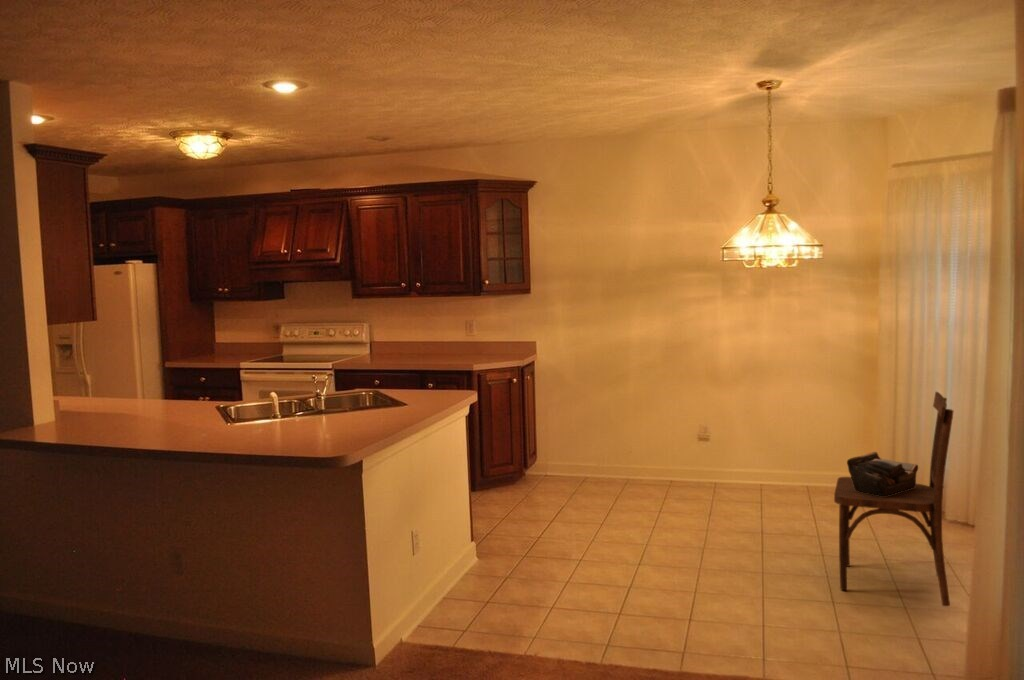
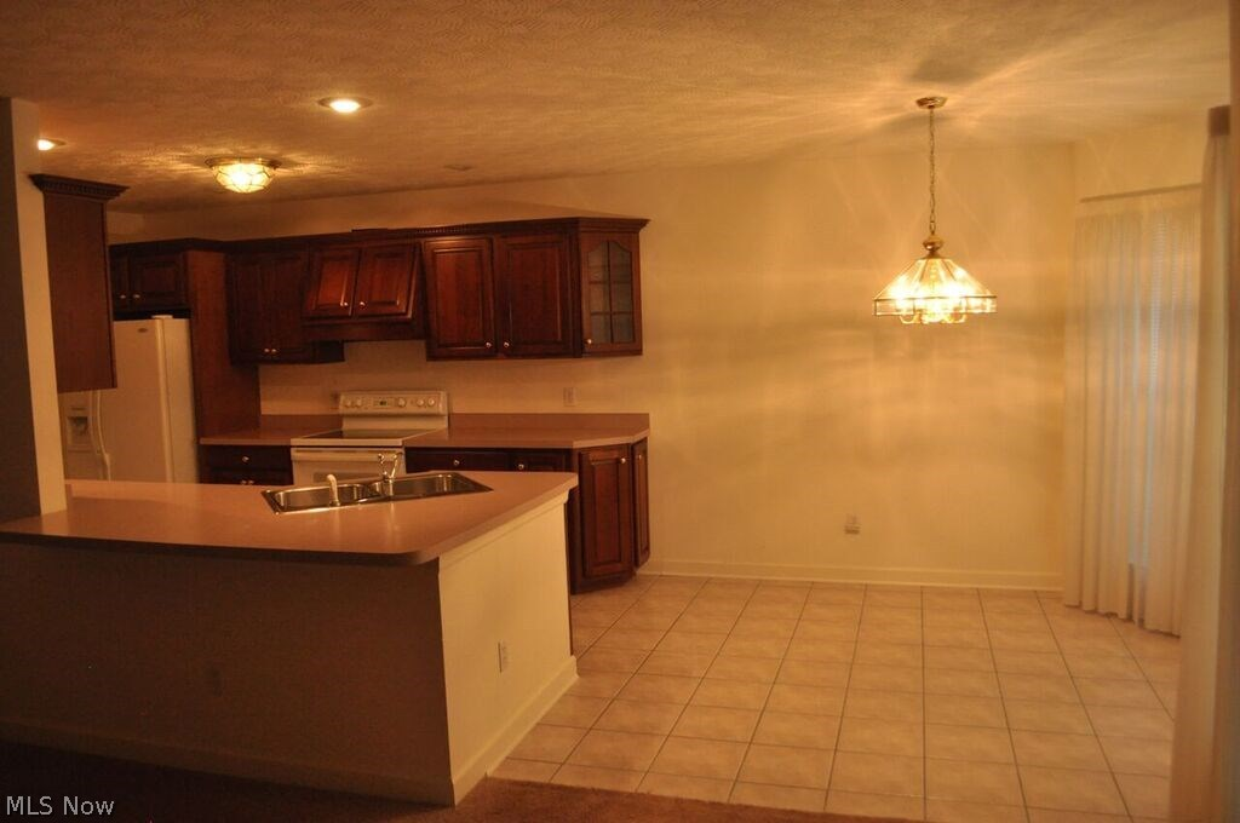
- dining chair (892, 494)
- tote bag (884, 473)
